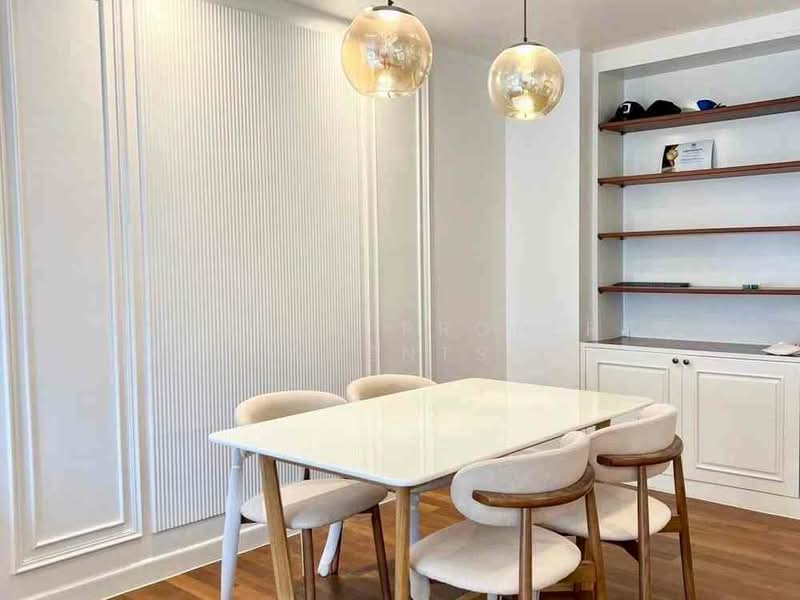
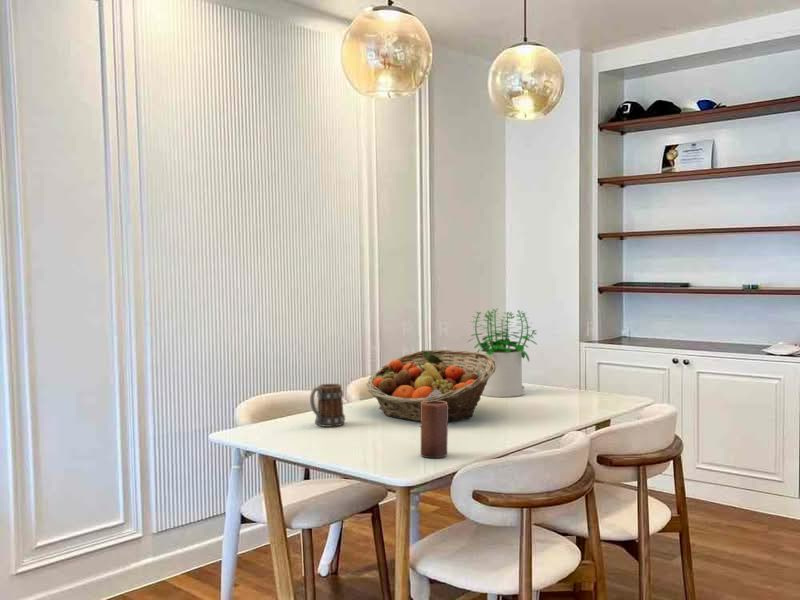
+ fruit basket (431, 384)
+ mug (326, 405)
+ potted plant (501, 350)
+ candle (434, 428)
